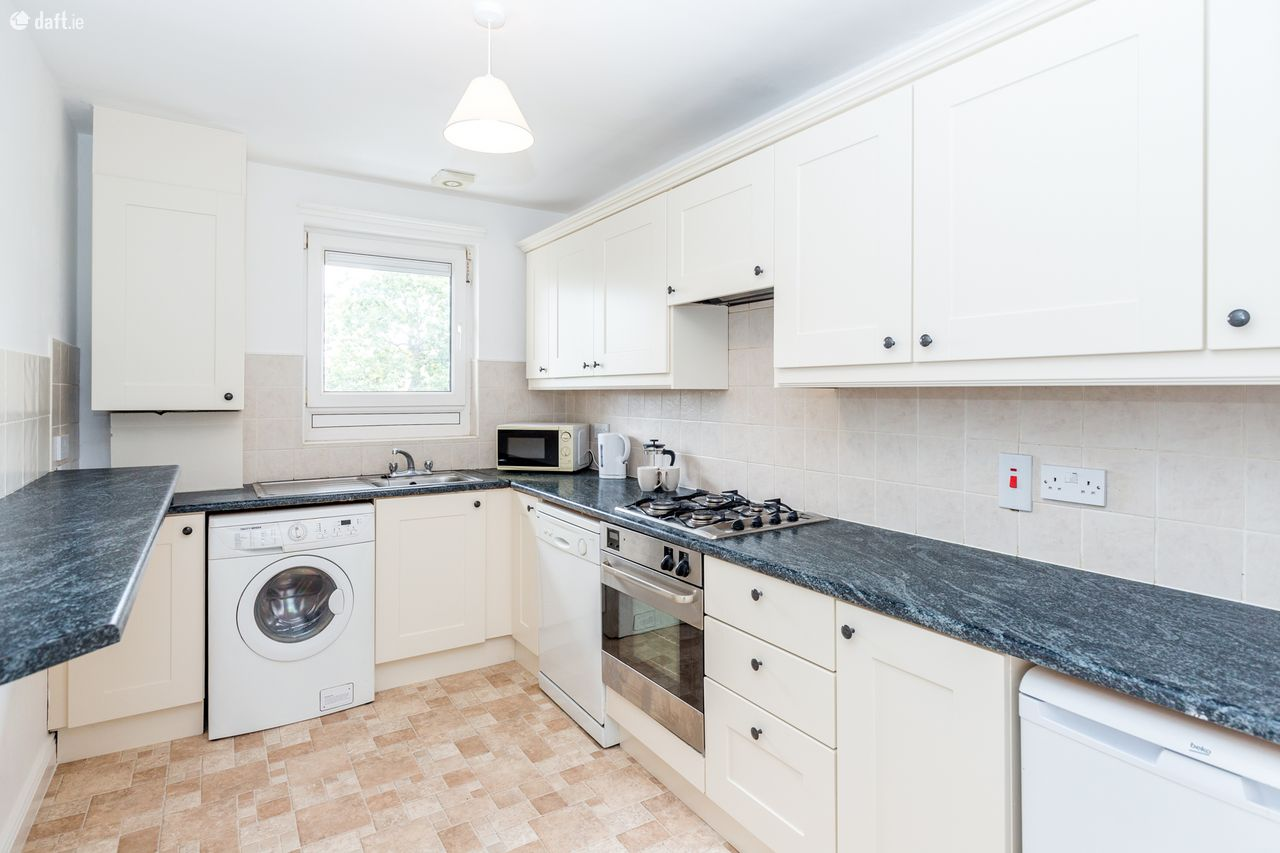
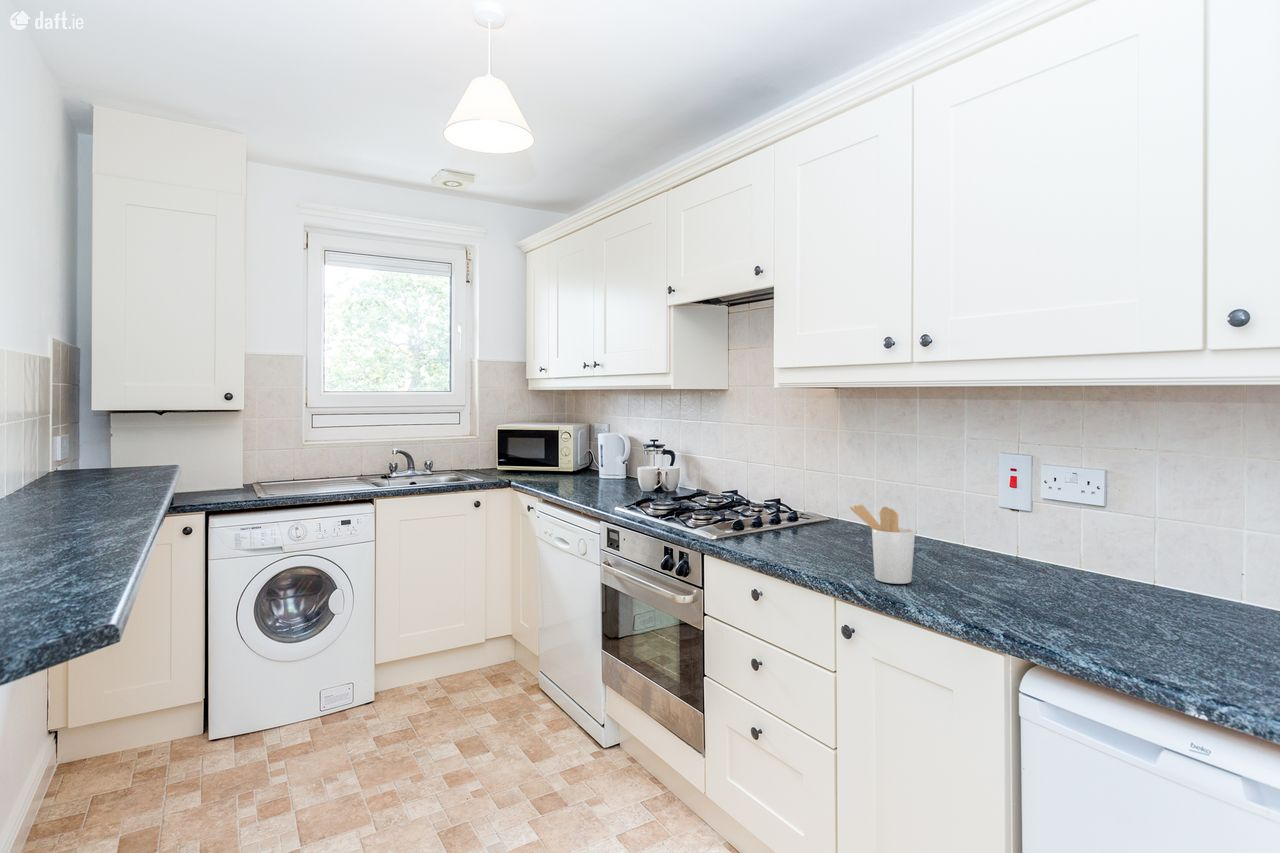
+ utensil holder (881, 541)
